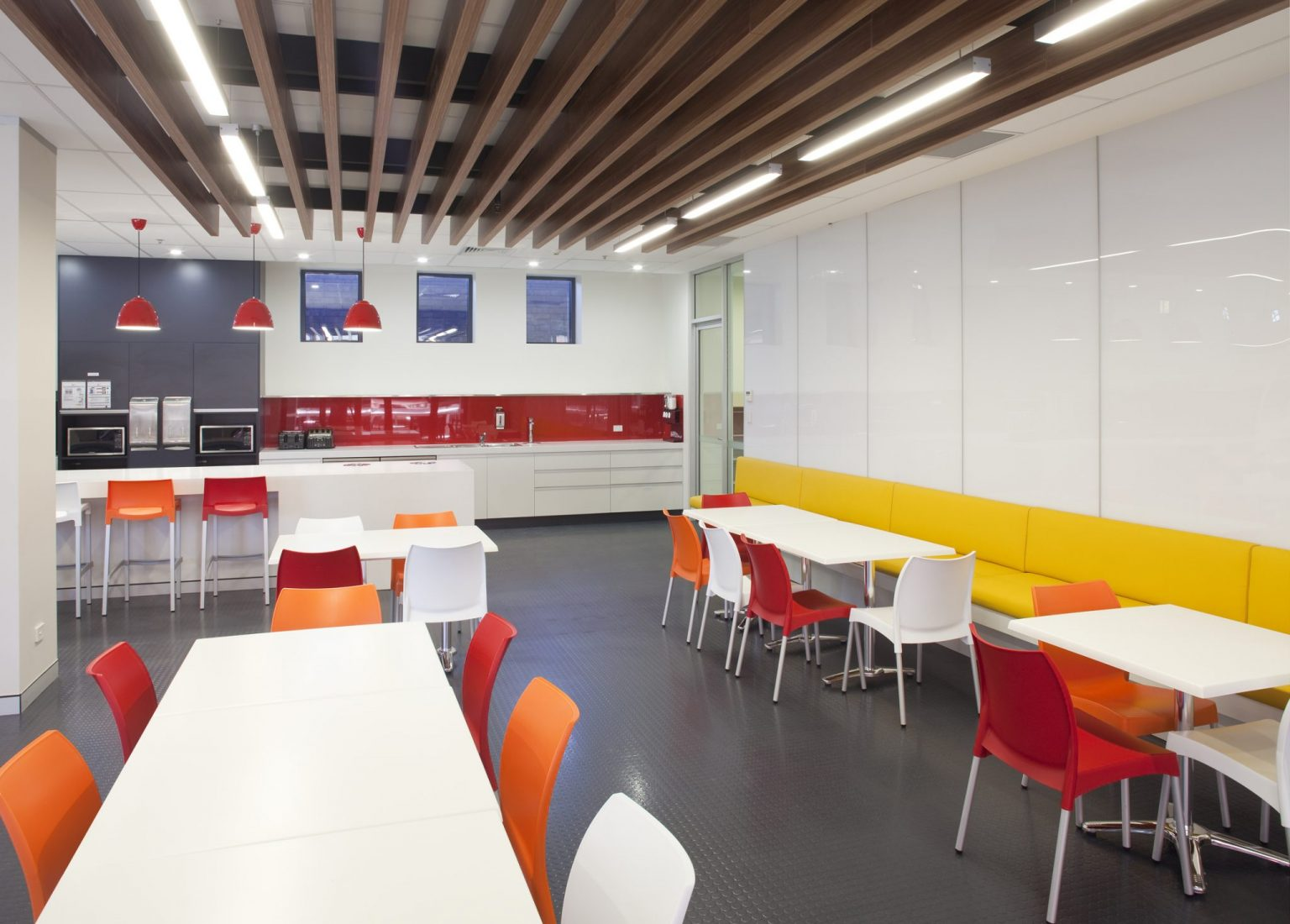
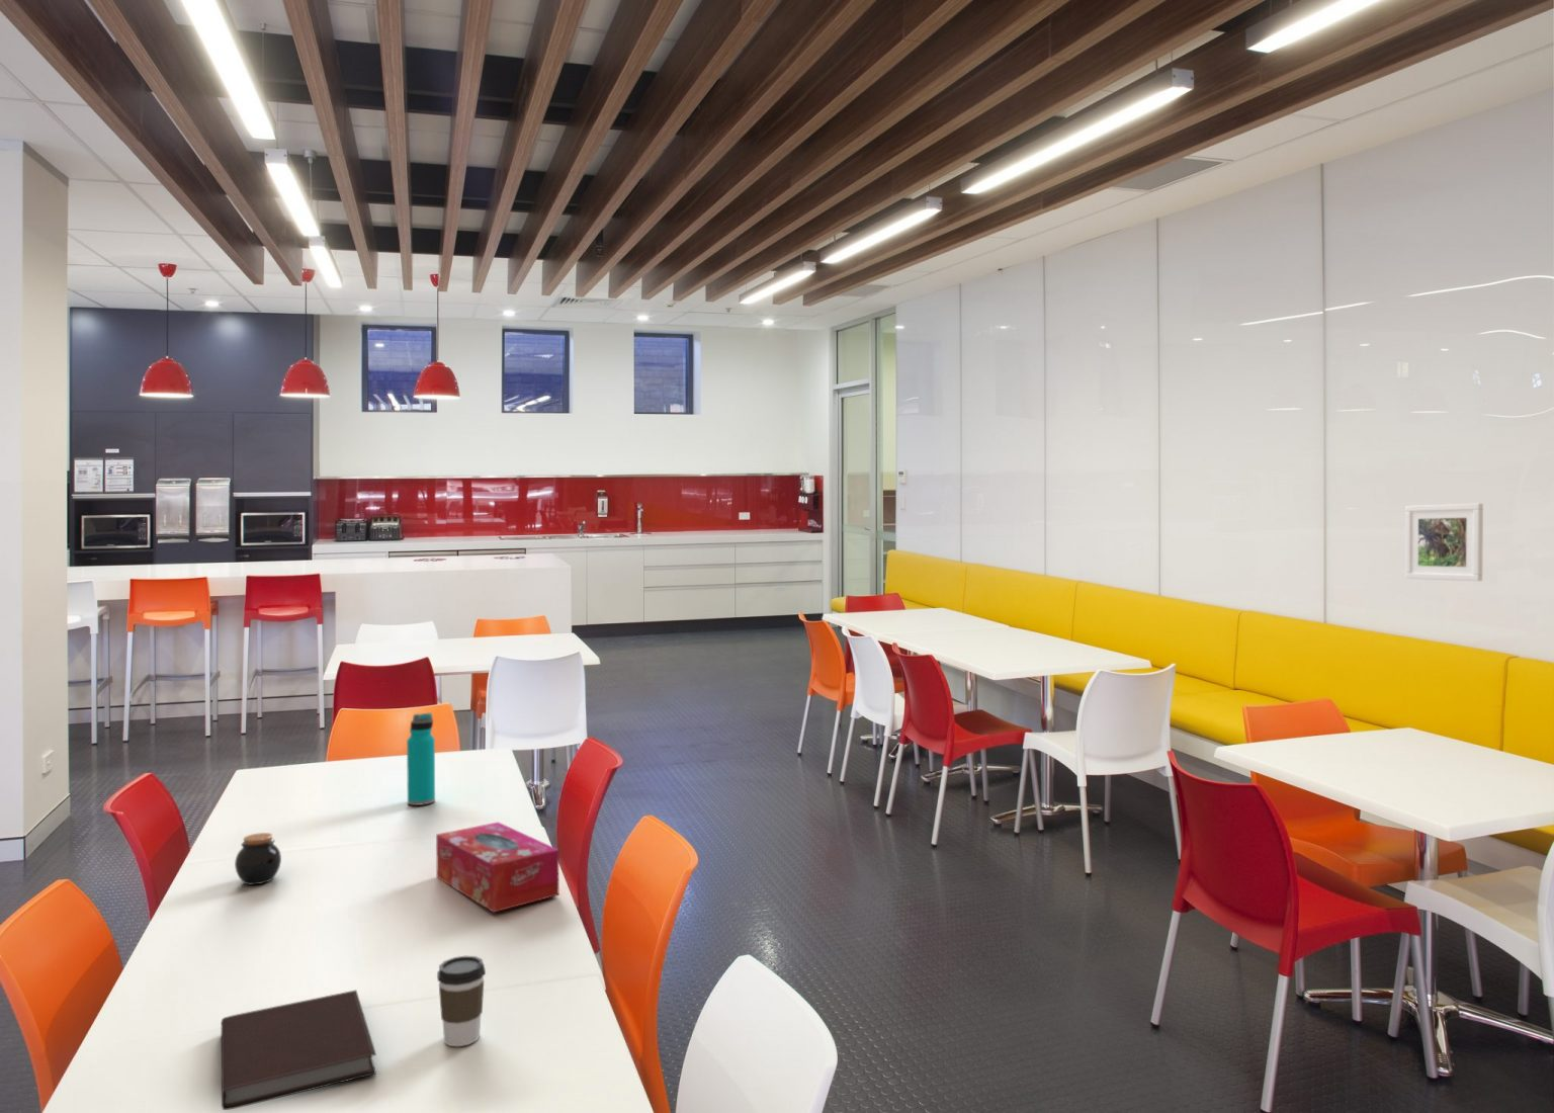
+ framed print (1442, 541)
+ coffee cup (461, 1001)
+ water bottle (420, 758)
+ jar (258, 858)
+ tissue box (496, 864)
+ notebook (295, 1044)
